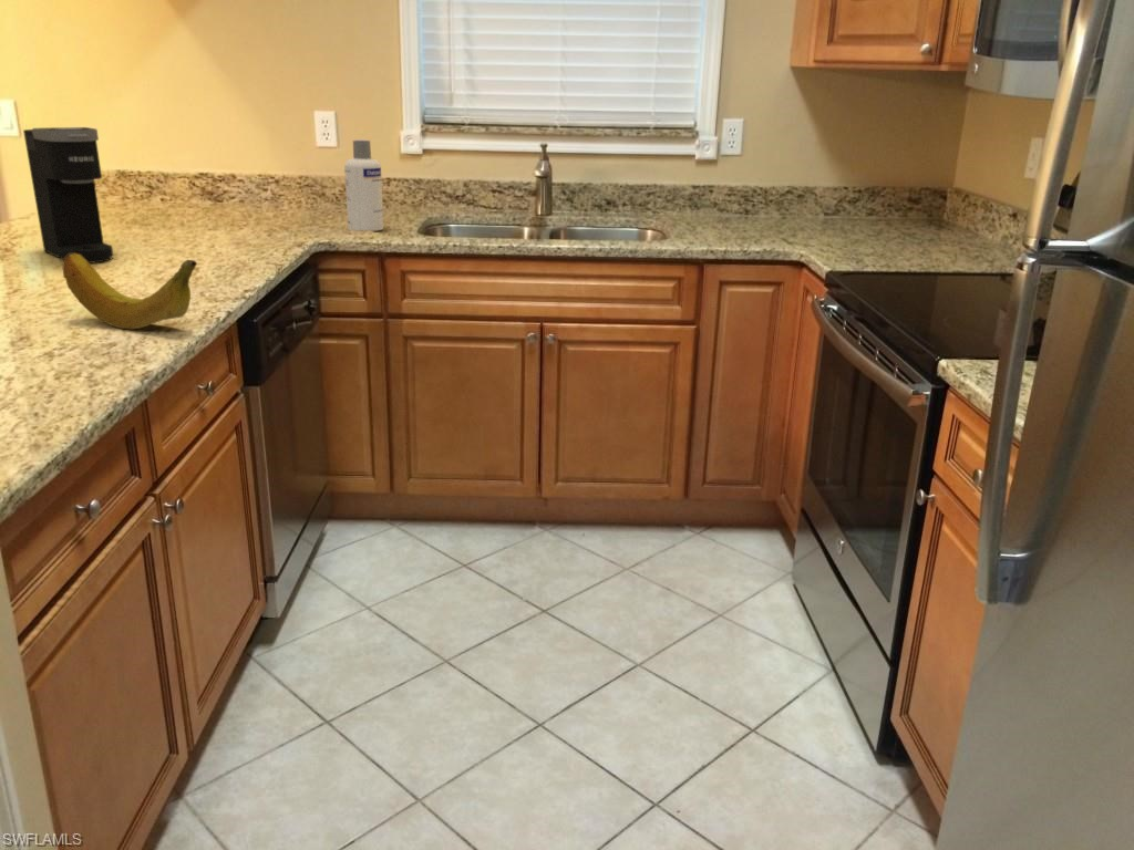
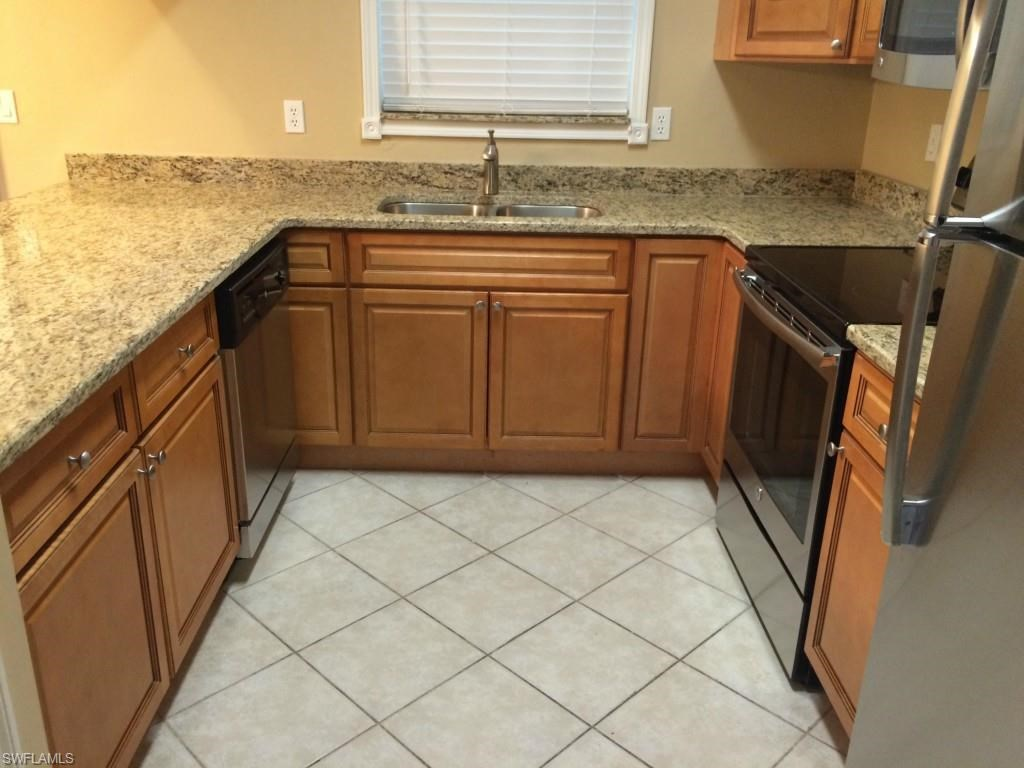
- coffee maker (69, 191)
- screw cap bottle (363, 185)
- fruit (127, 297)
